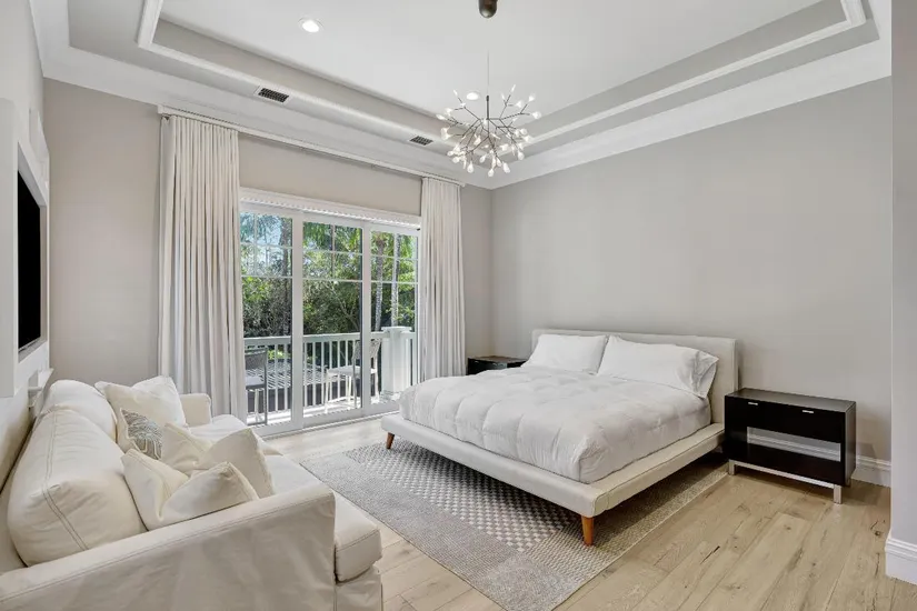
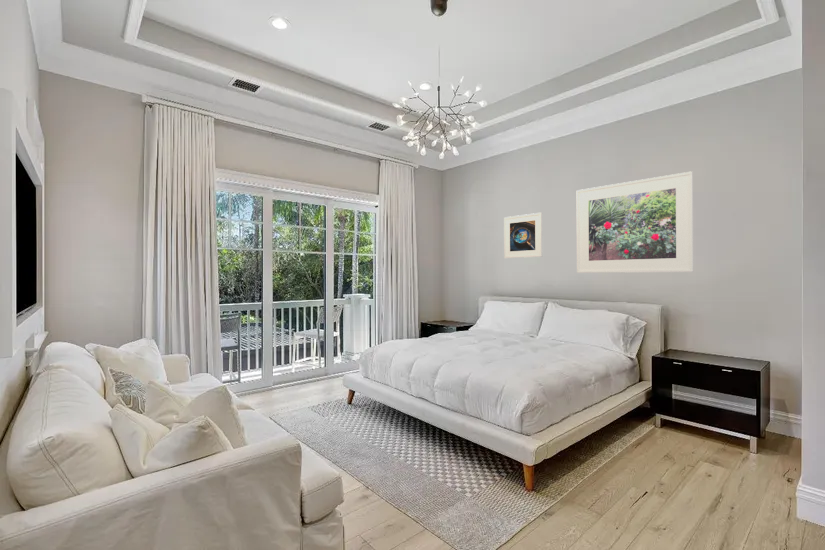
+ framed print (629, 227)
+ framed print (522, 236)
